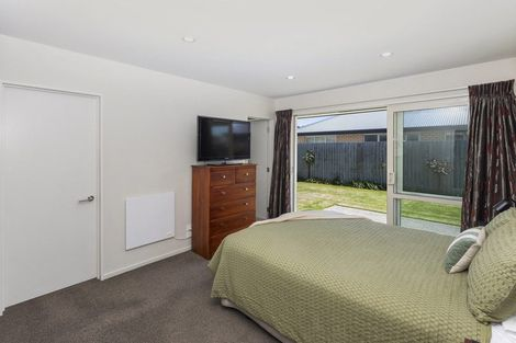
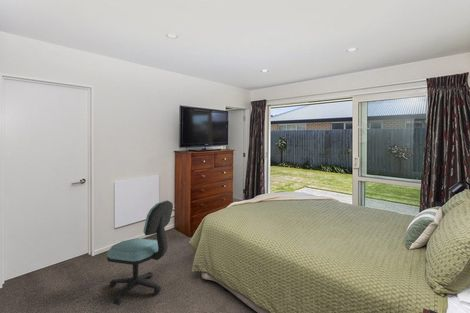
+ office chair (137, 245)
